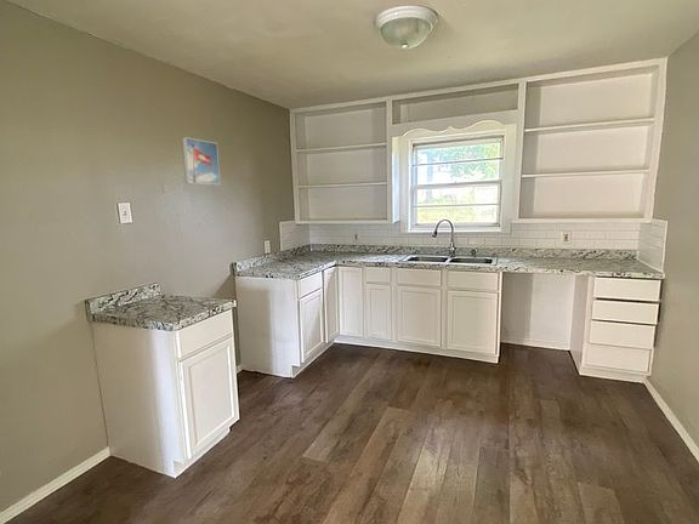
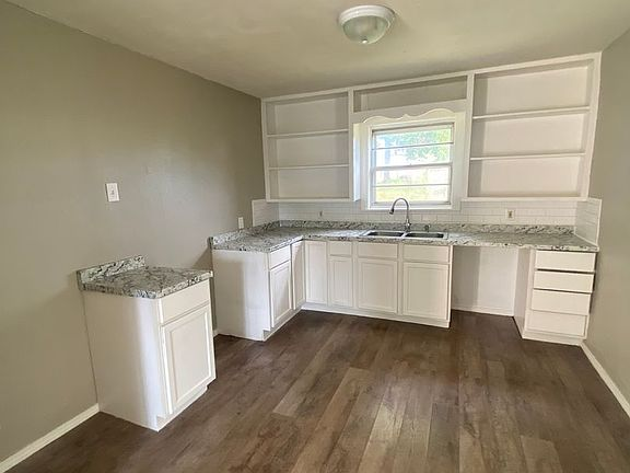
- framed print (201, 163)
